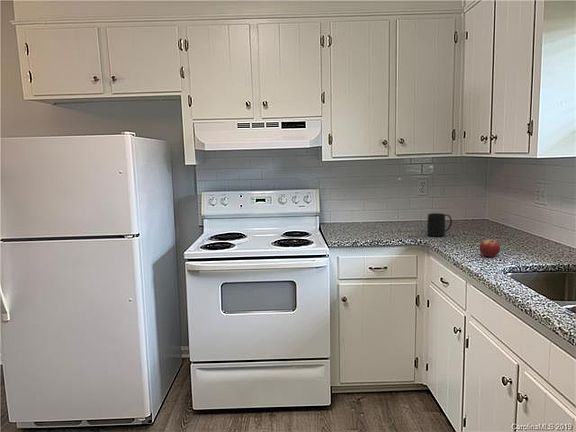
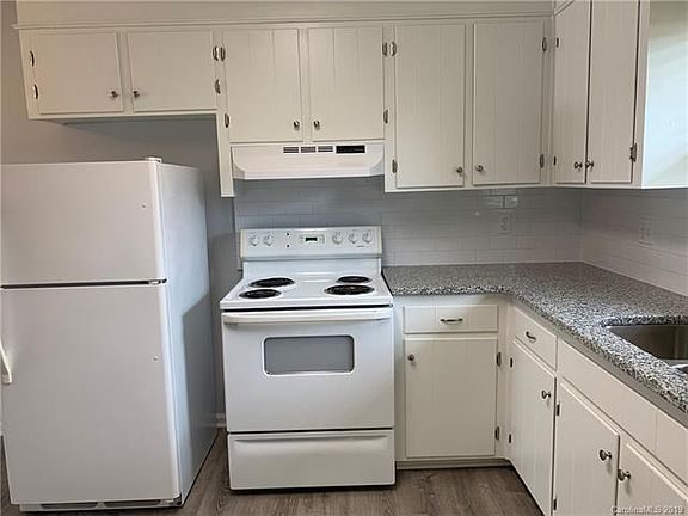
- mug (439, 224)
- fruit (489, 247)
